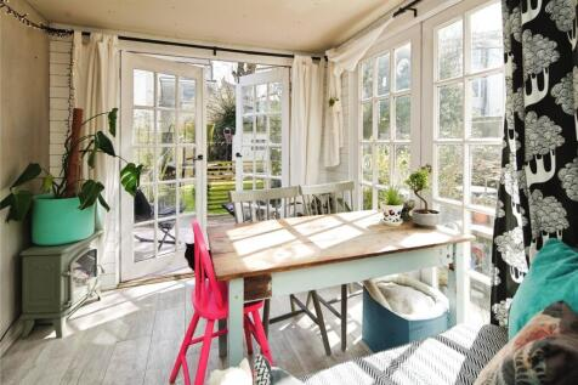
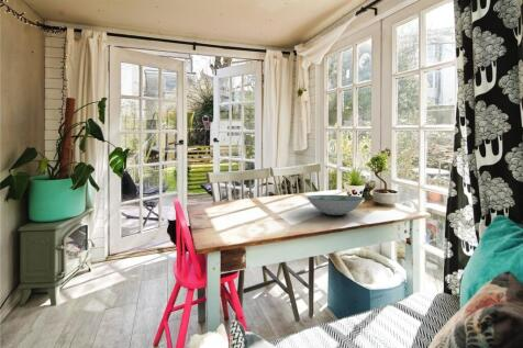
+ decorative bowl (334, 205)
